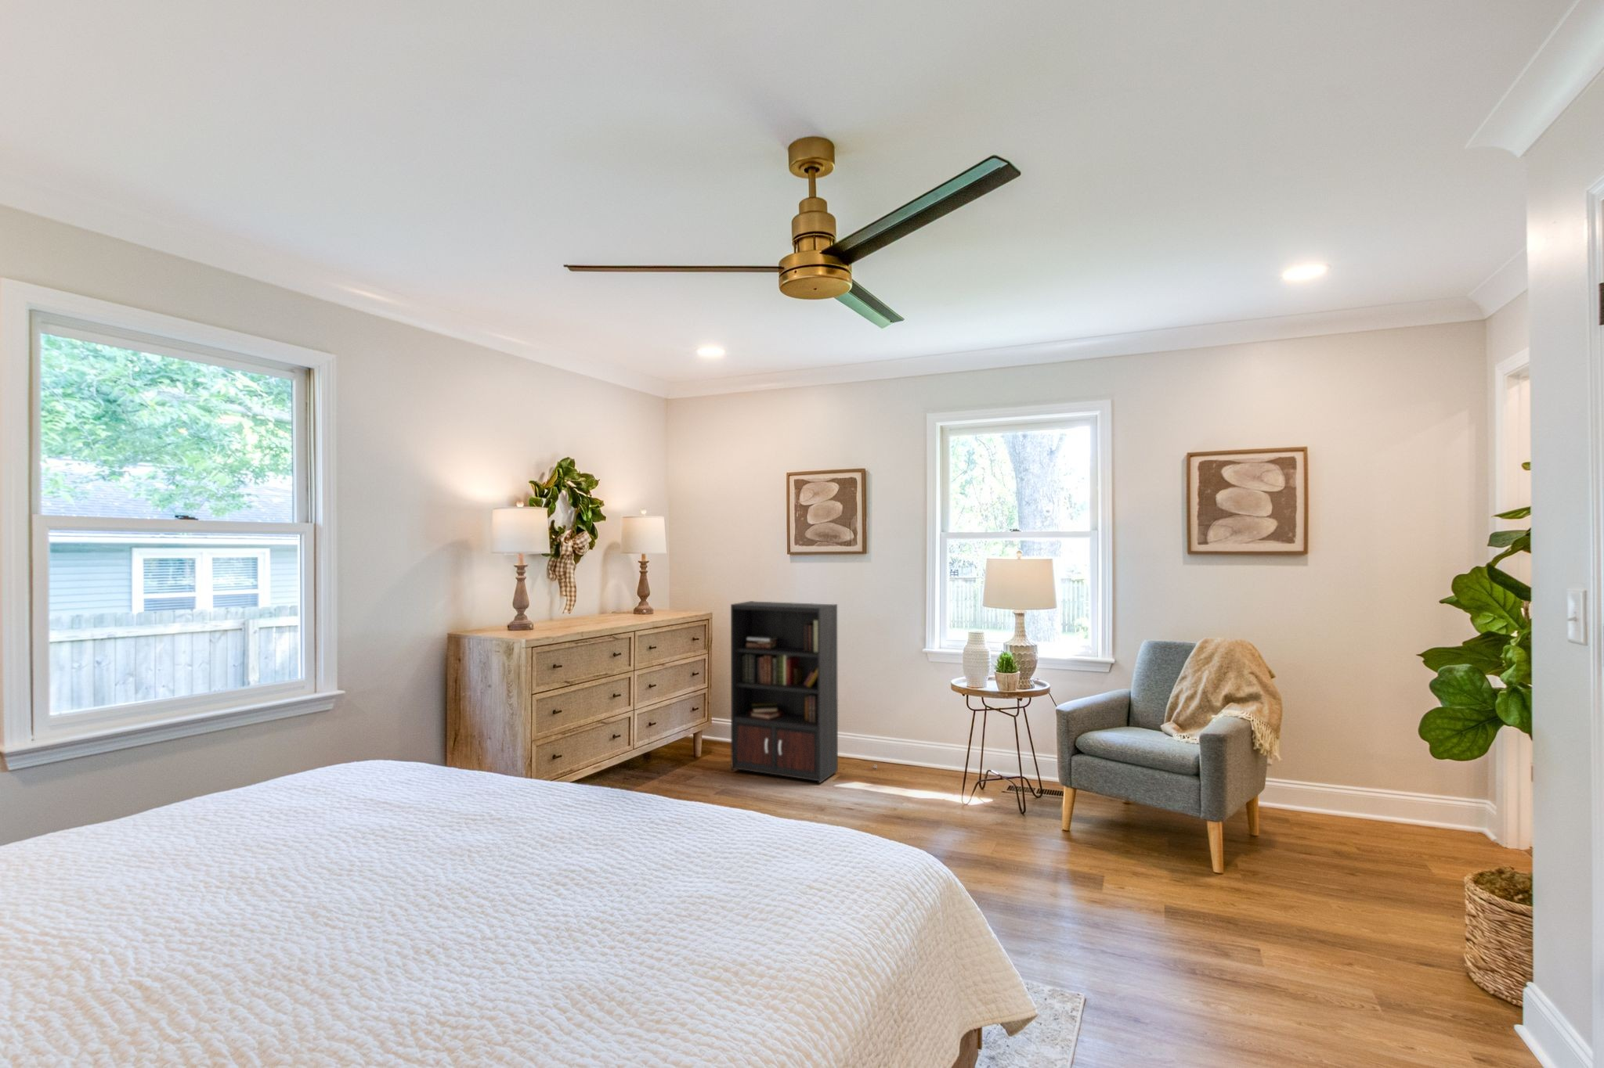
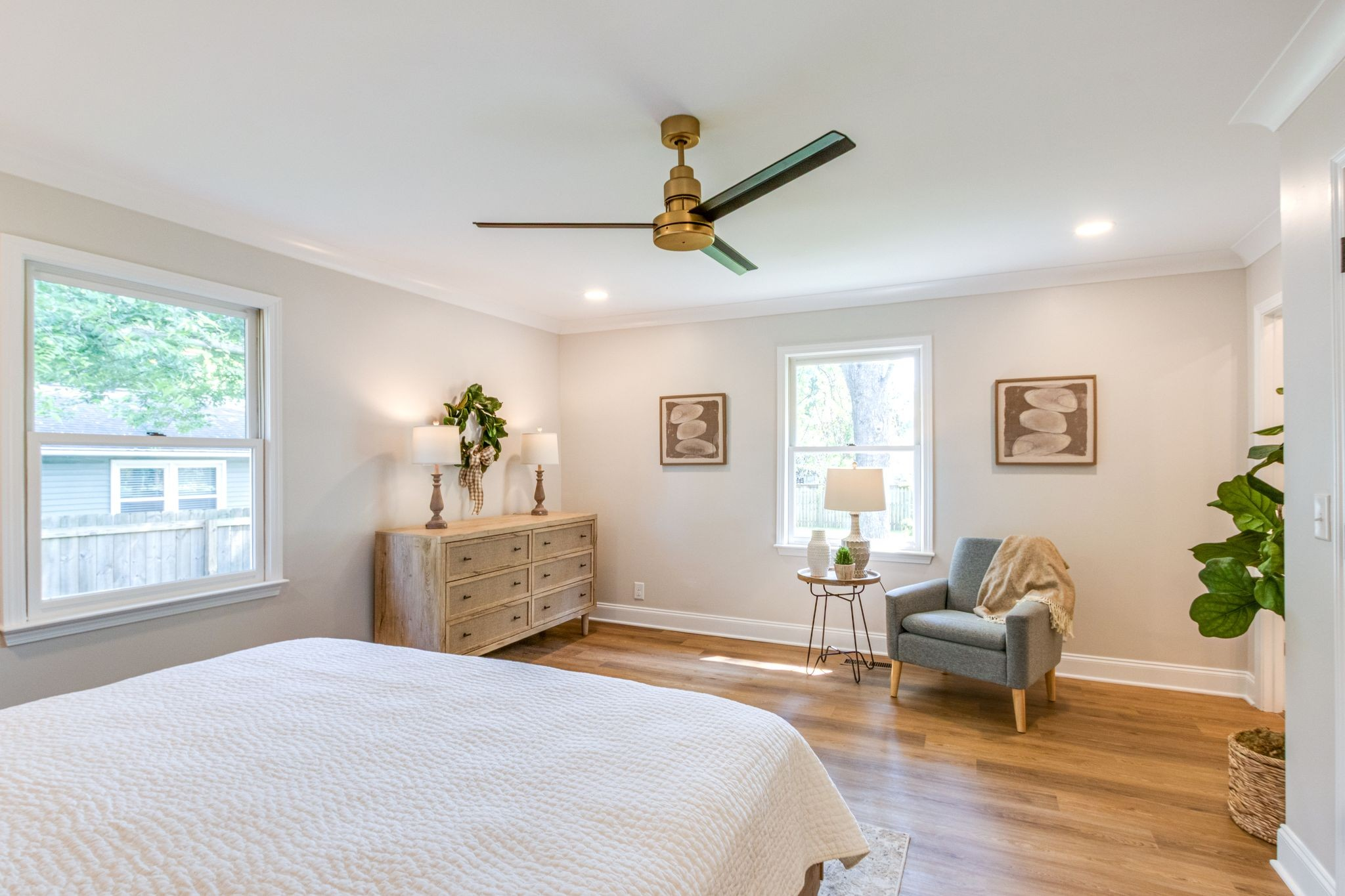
- bookcase (804, 687)
